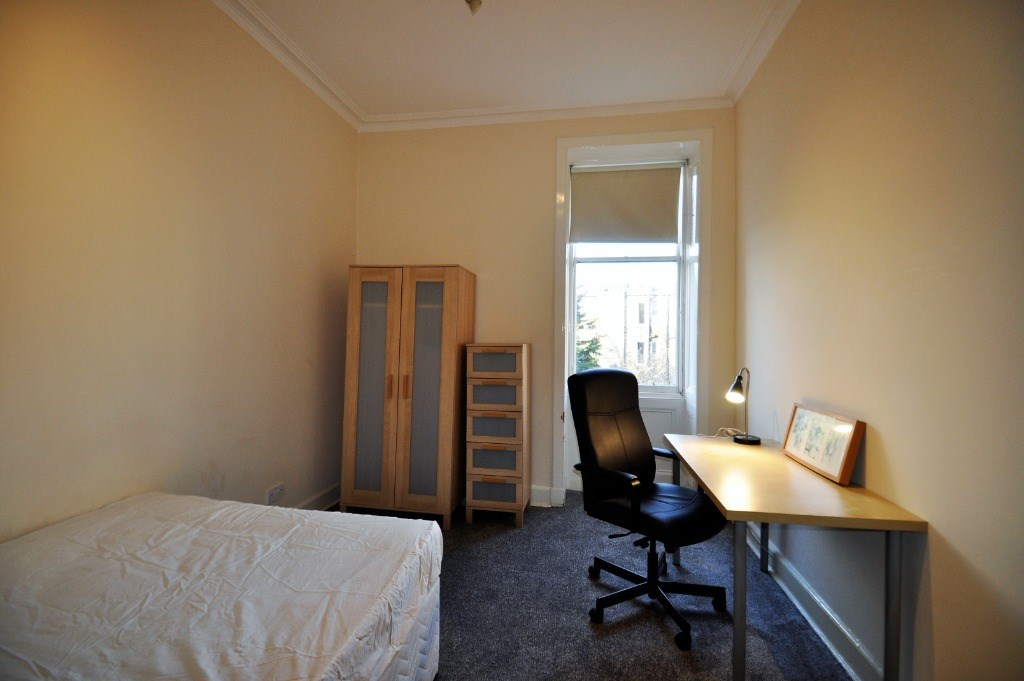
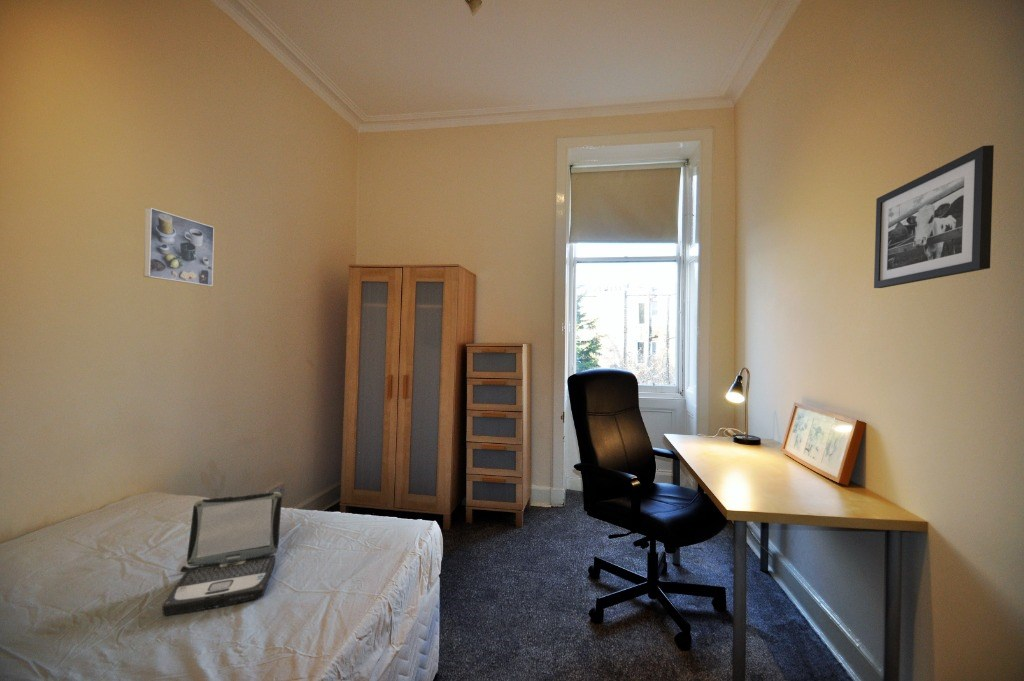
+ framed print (181, 249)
+ laptop (227, 545)
+ picture frame (924, 227)
